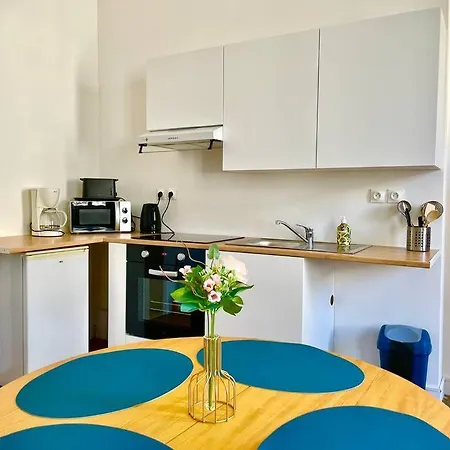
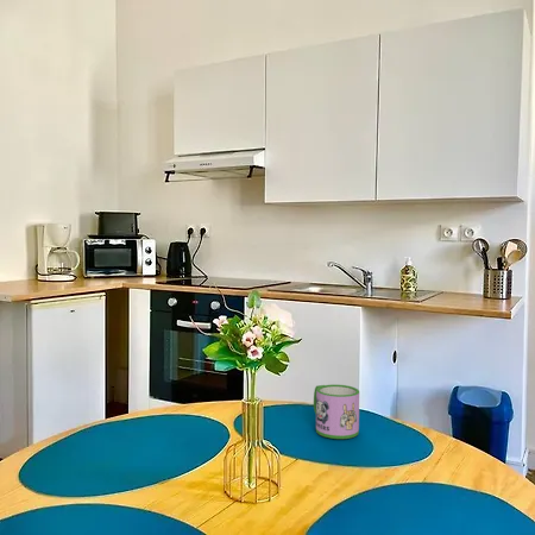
+ mug (332, 408)
